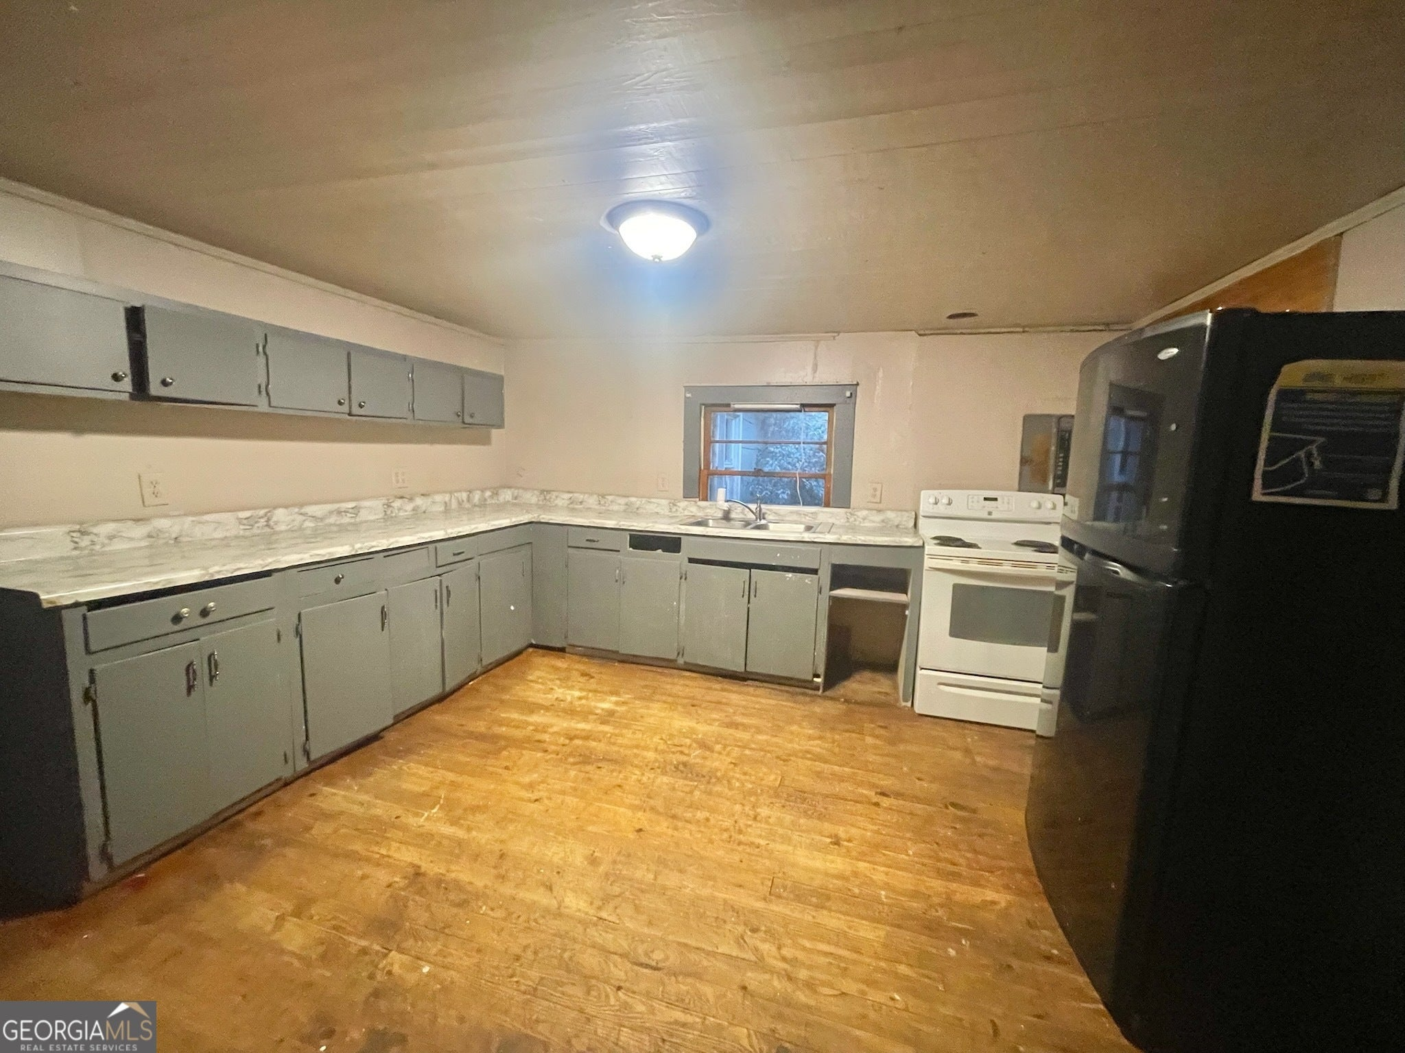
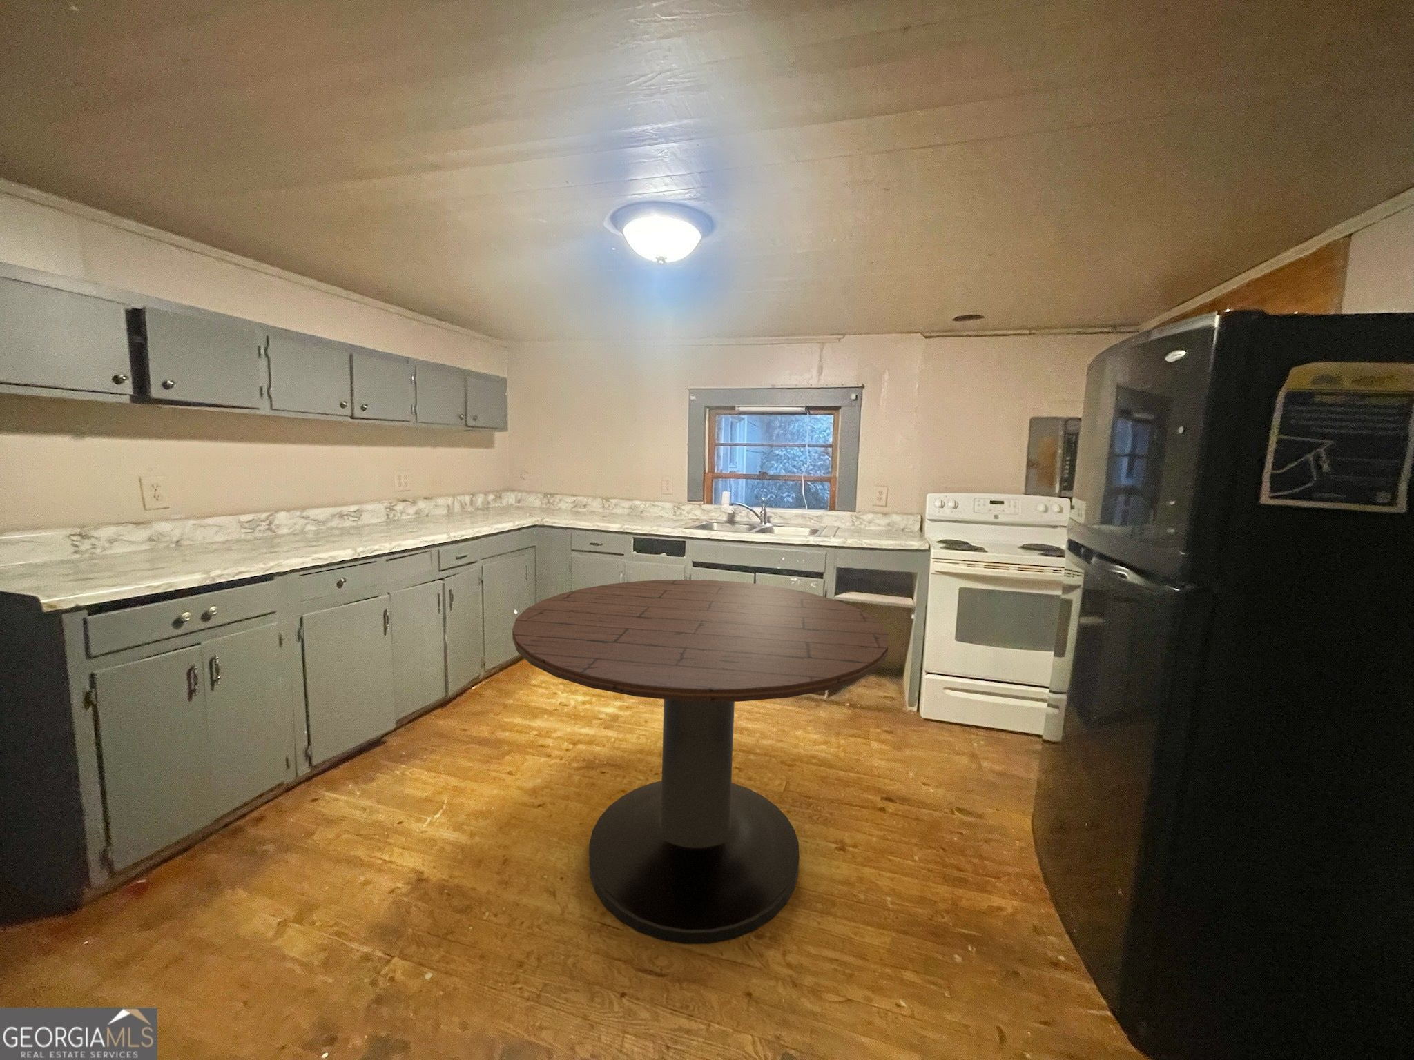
+ dining table (697, 737)
